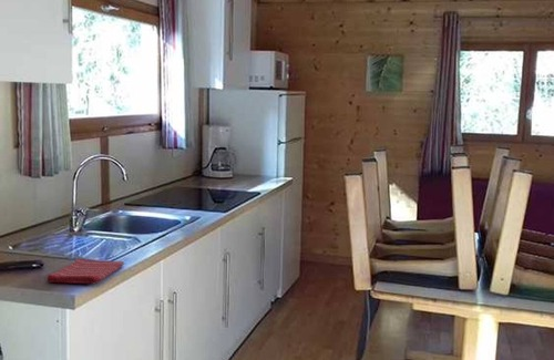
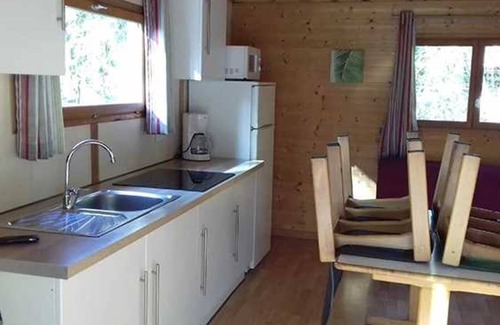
- dish towel (86, 270)
